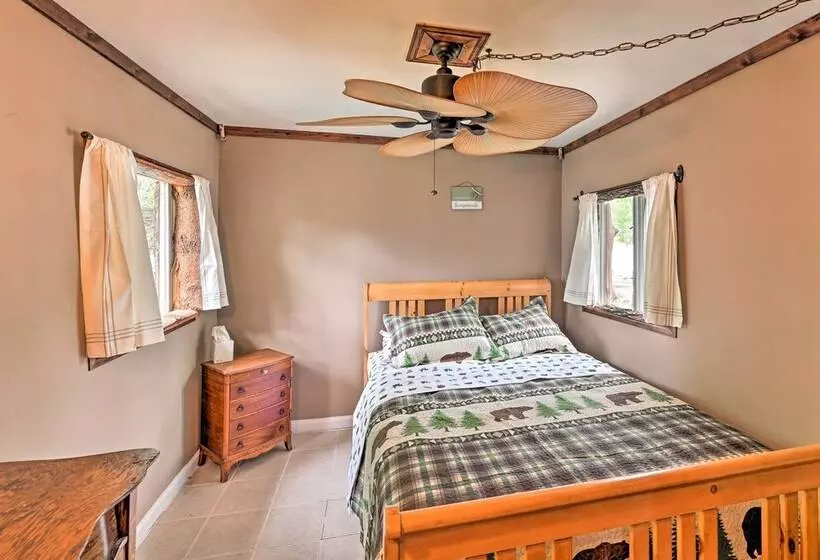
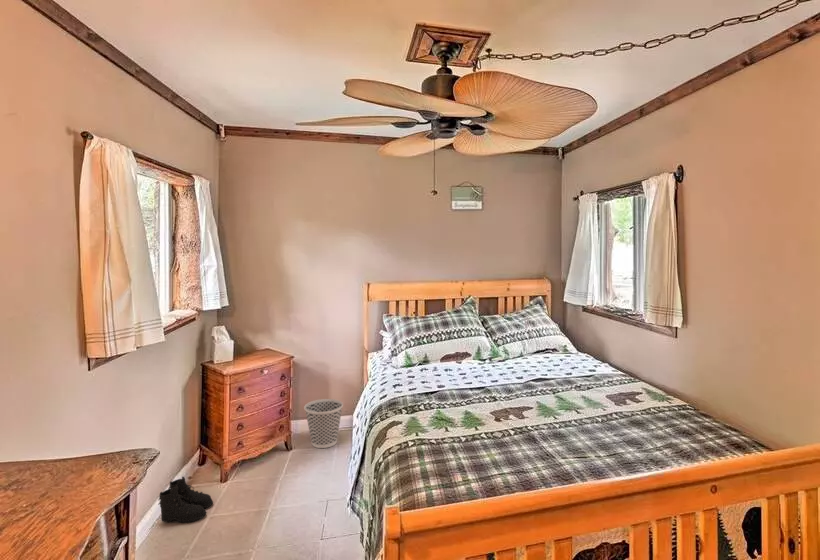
+ wastebasket (324, 423)
+ boots (186, 496)
